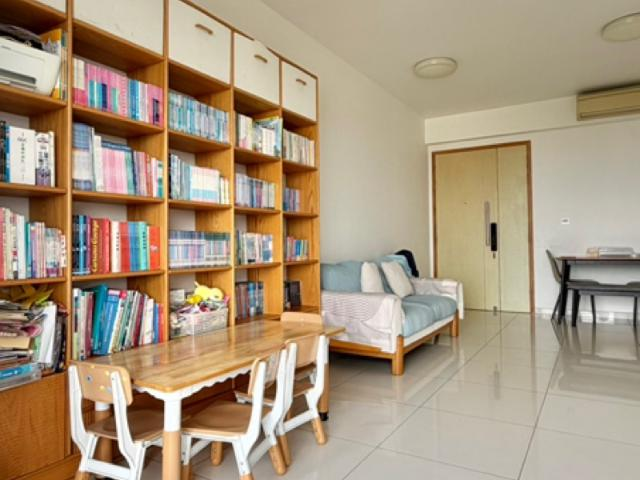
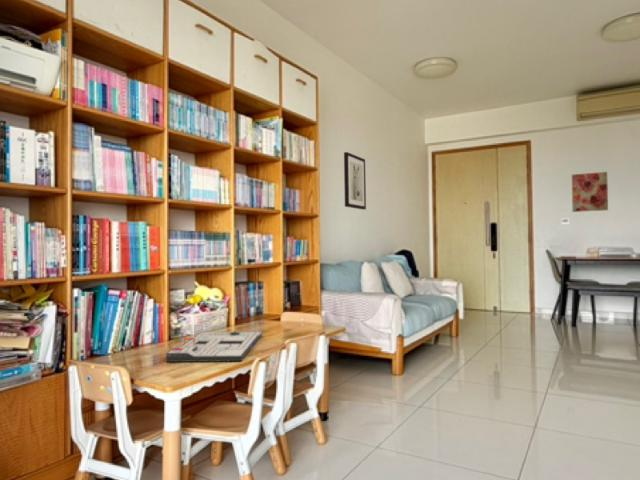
+ wall art (355, 182)
+ wall art (589, 192)
+ board game (219, 335)
